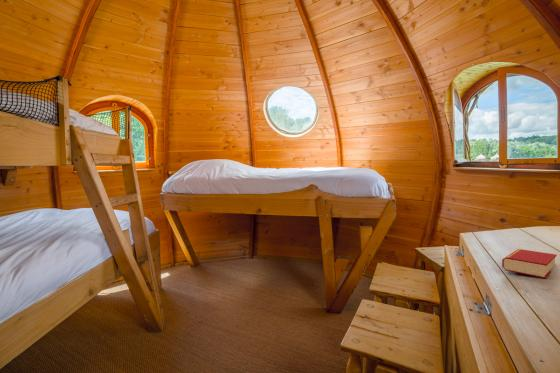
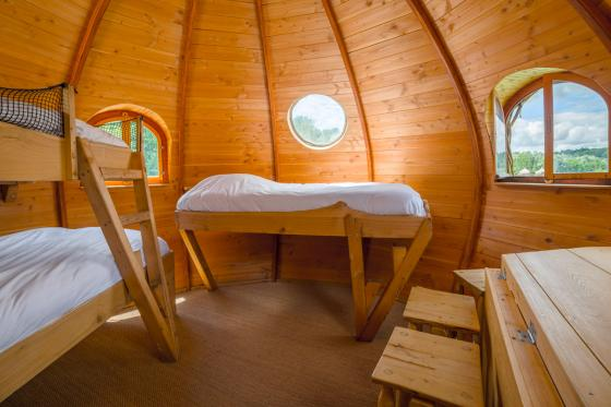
- book (529, 262)
